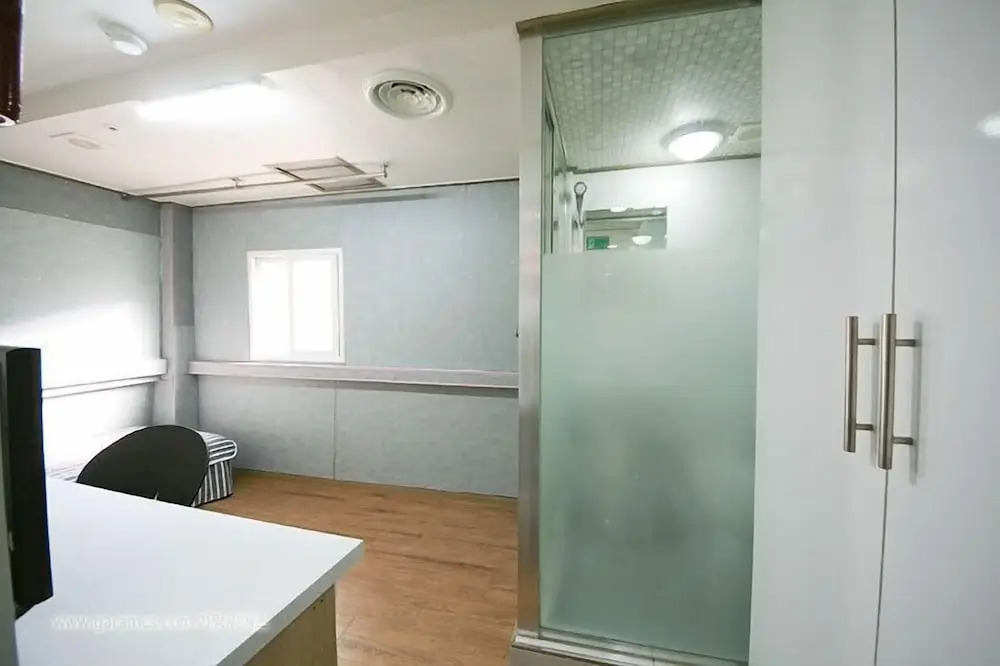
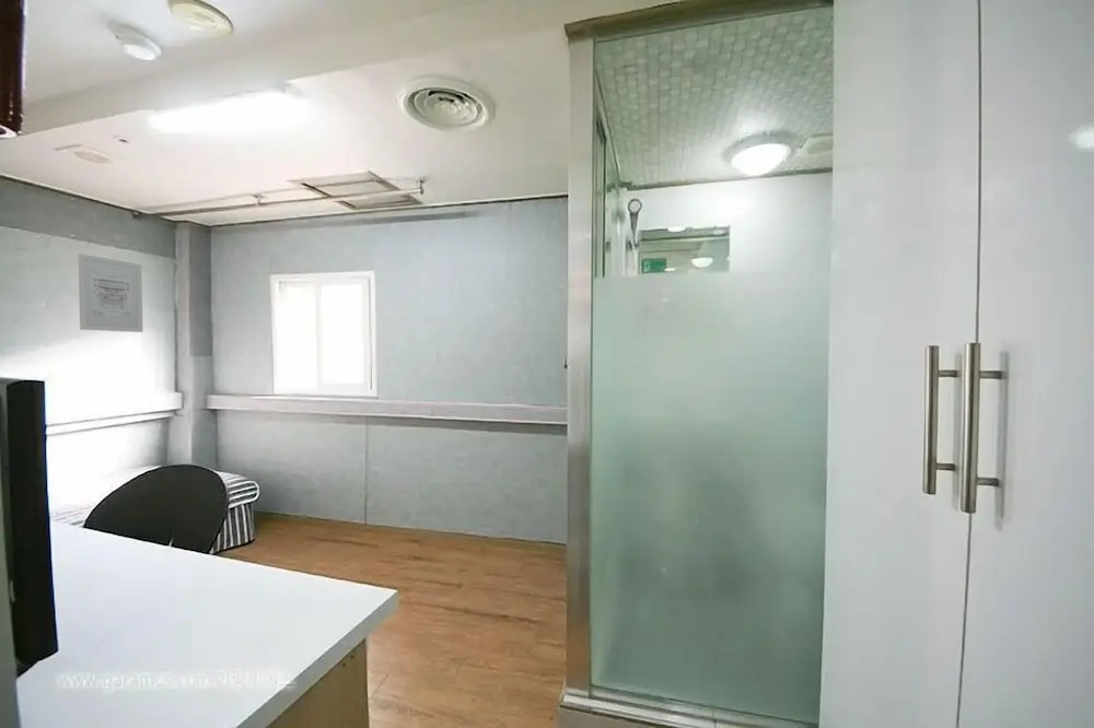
+ wall art (112, 295)
